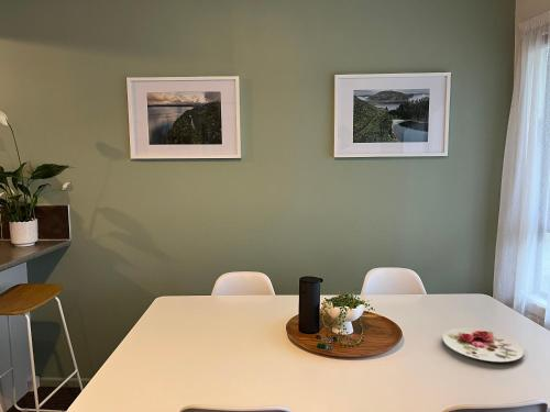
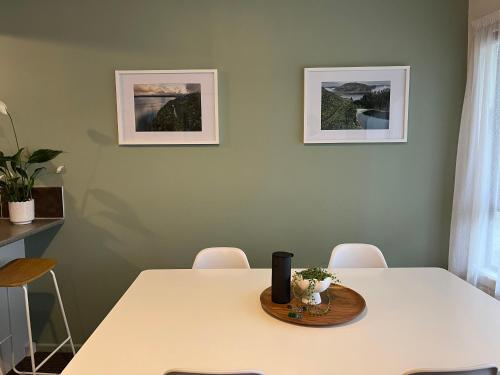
- plate (481, 343)
